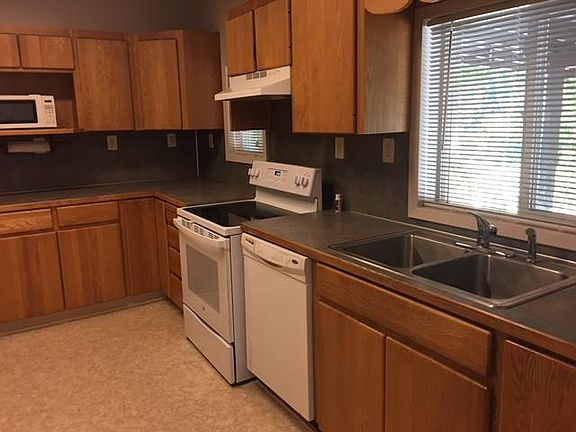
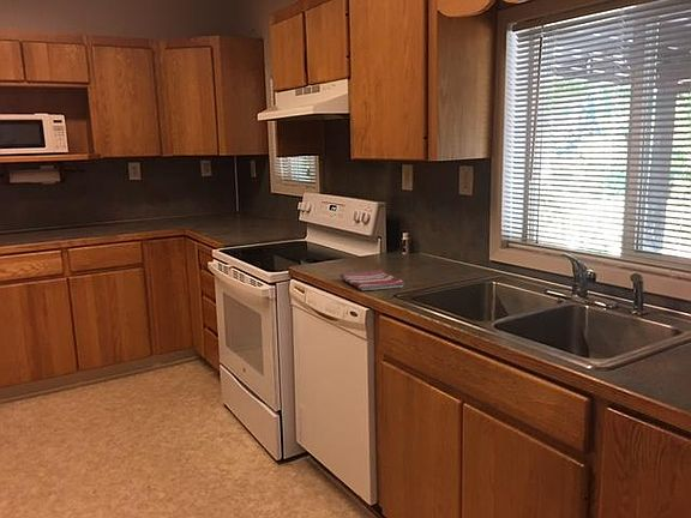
+ dish towel (371, 279)
